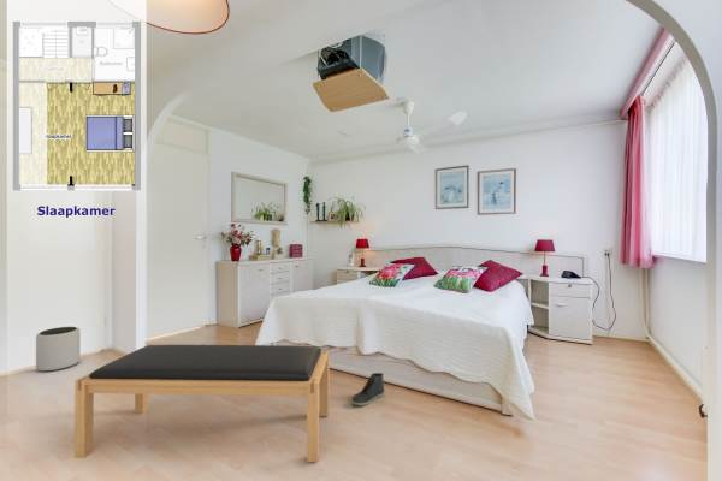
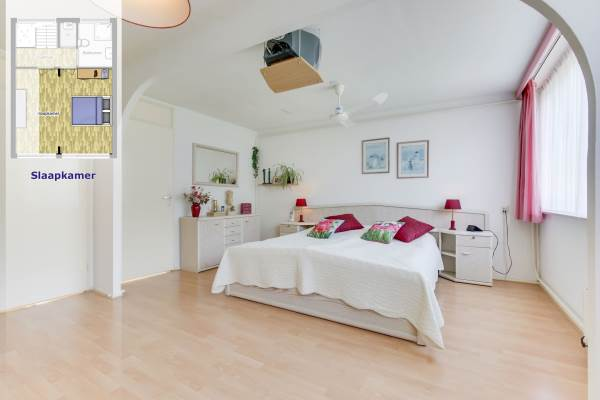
- sneaker (367, 387)
- bench (217, 393)
- plant pot (58, 348)
